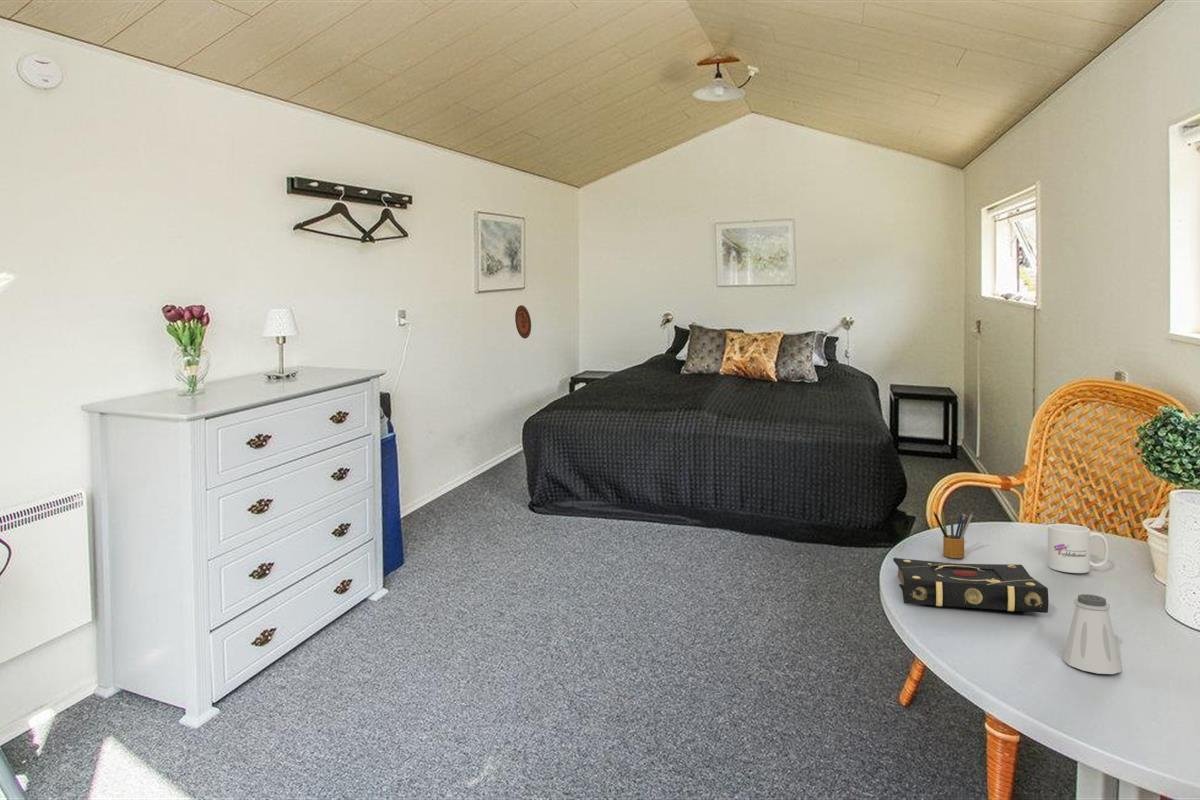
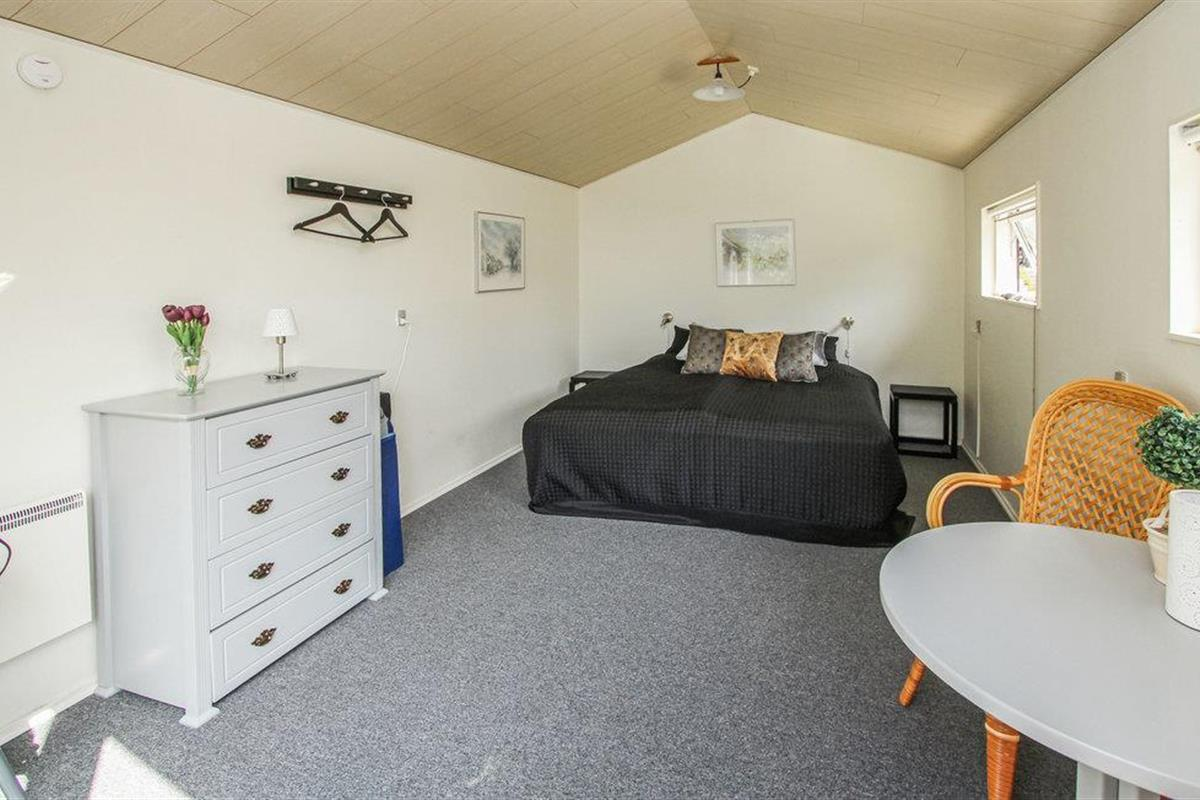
- pencil box (952, 532)
- book (972, 583)
- decorative plate (522, 322)
- saltshaker (1091, 630)
- mug (1077, 548)
